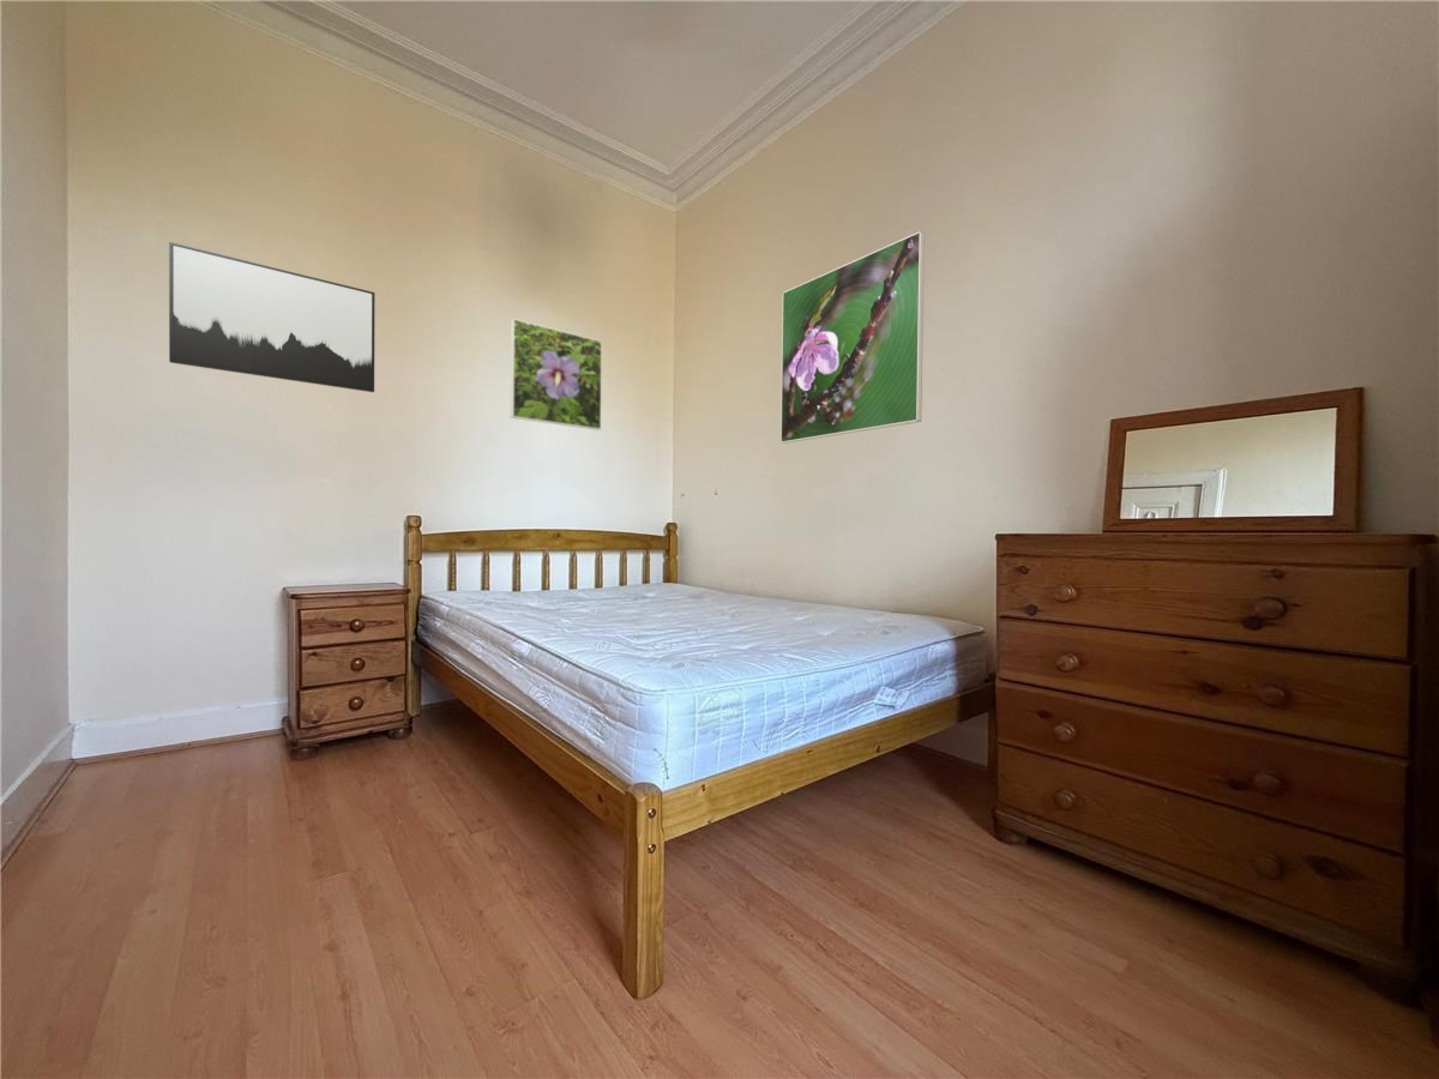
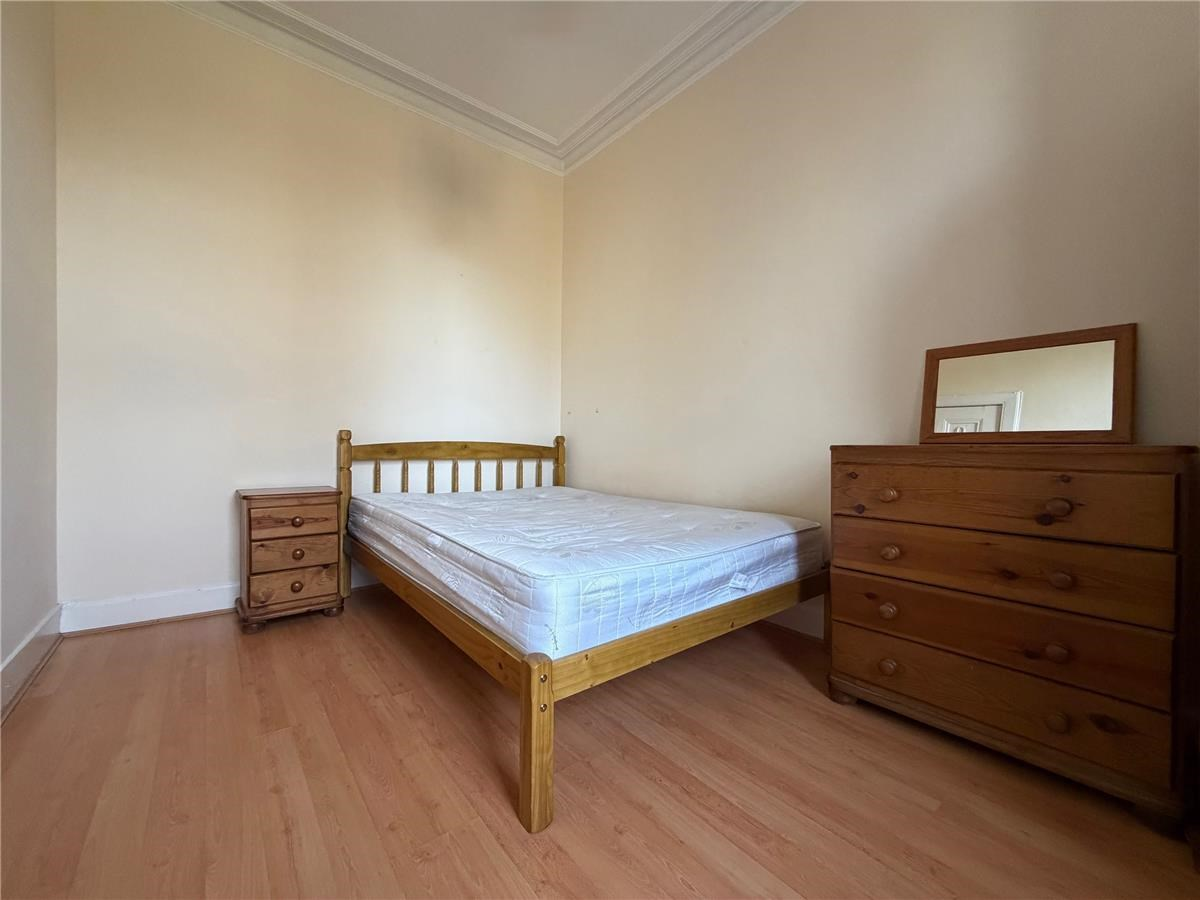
- wall art (281, 324)
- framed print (844, 350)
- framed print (558, 378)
